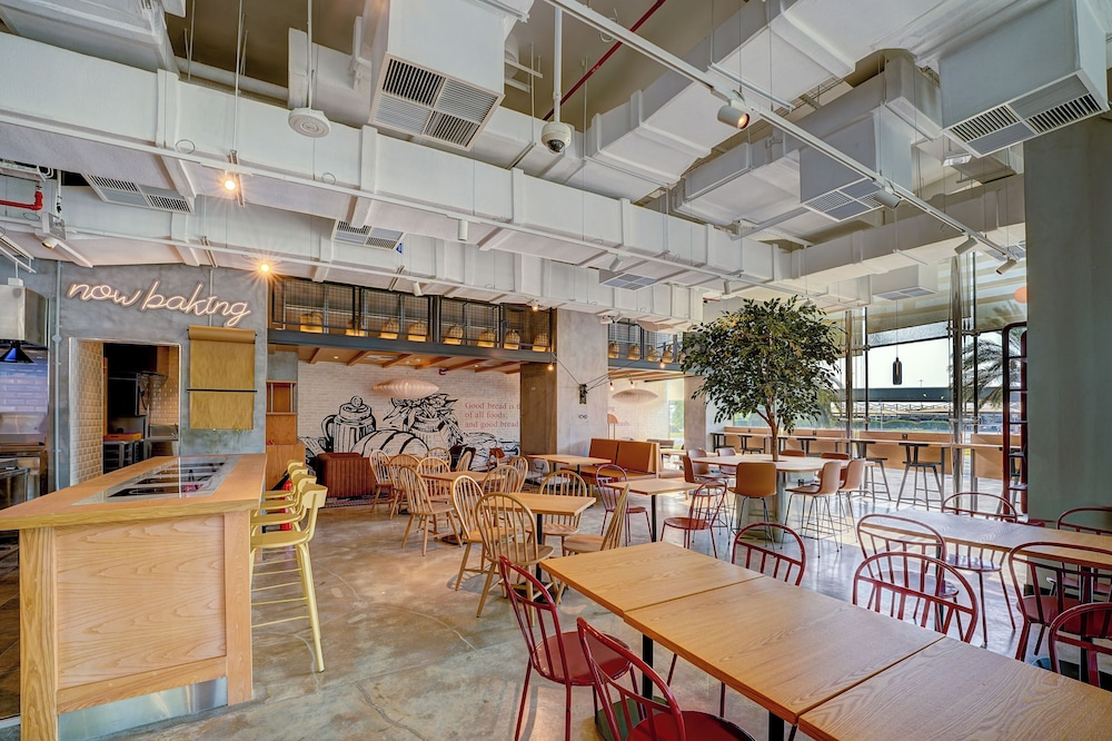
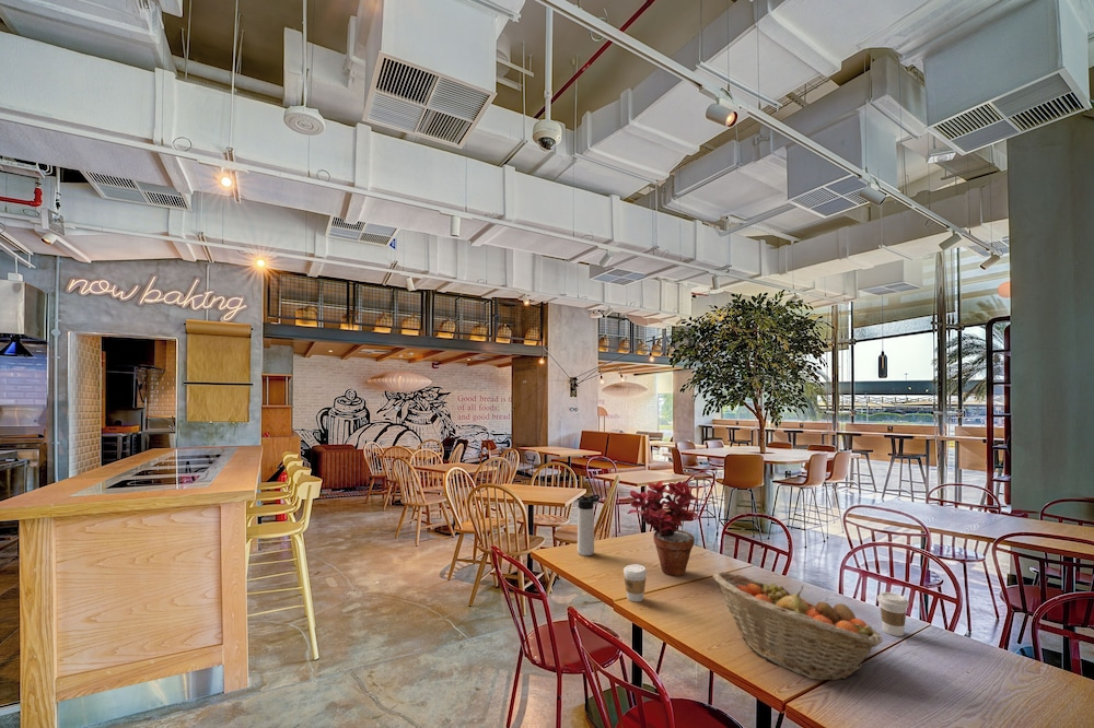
+ thermos bottle (589, 524)
+ fruit basket (790, 615)
+ coffee cup (635, 583)
+ potted plant (666, 527)
+ coffee cup (893, 613)
